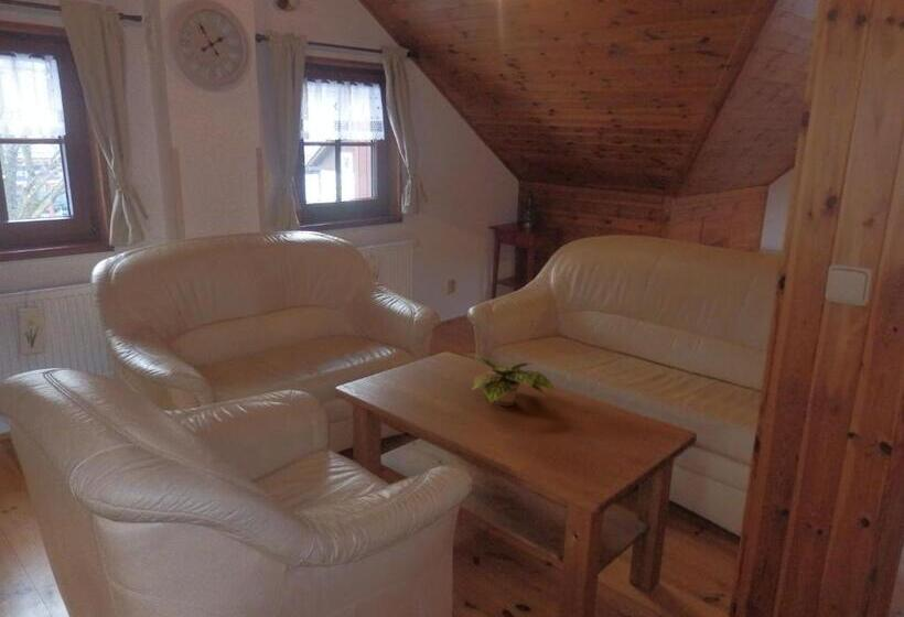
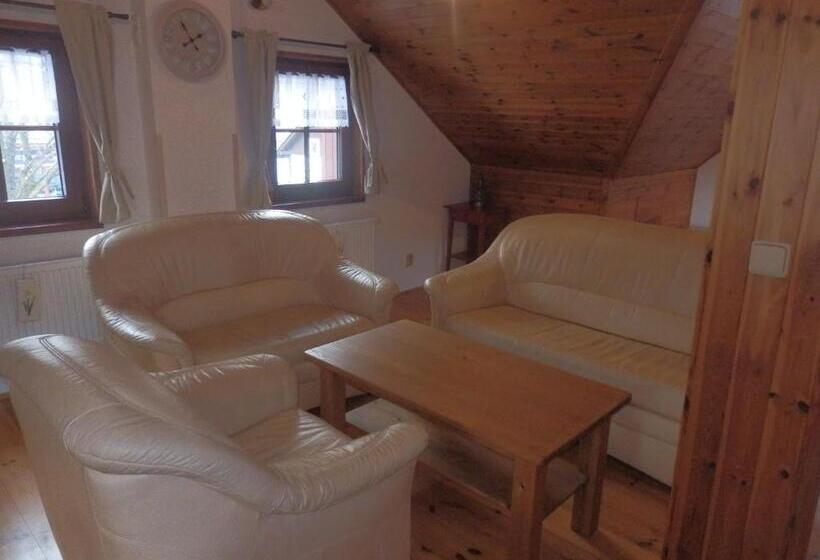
- plant (512, 379)
